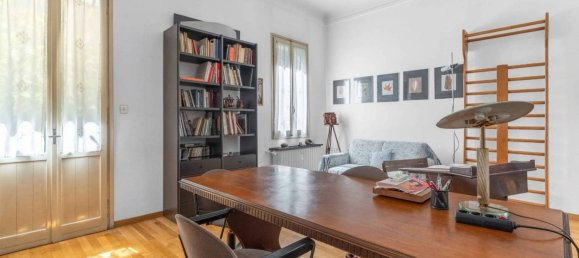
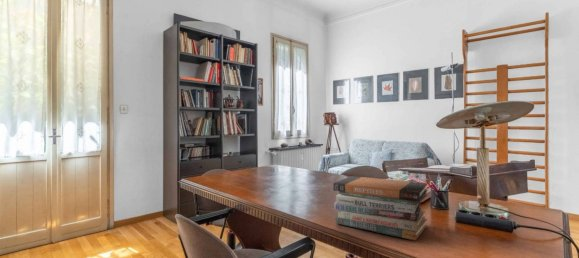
+ book stack (379, 203)
